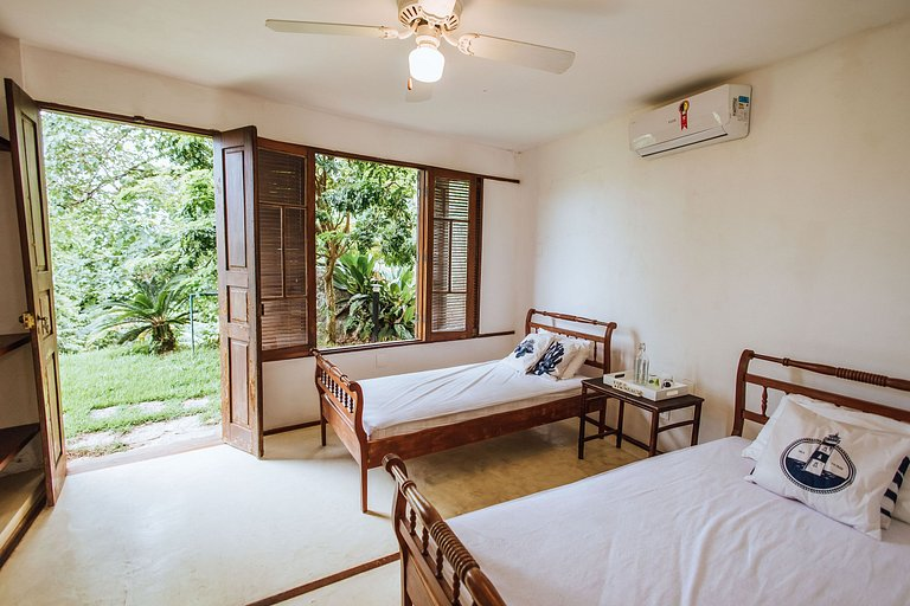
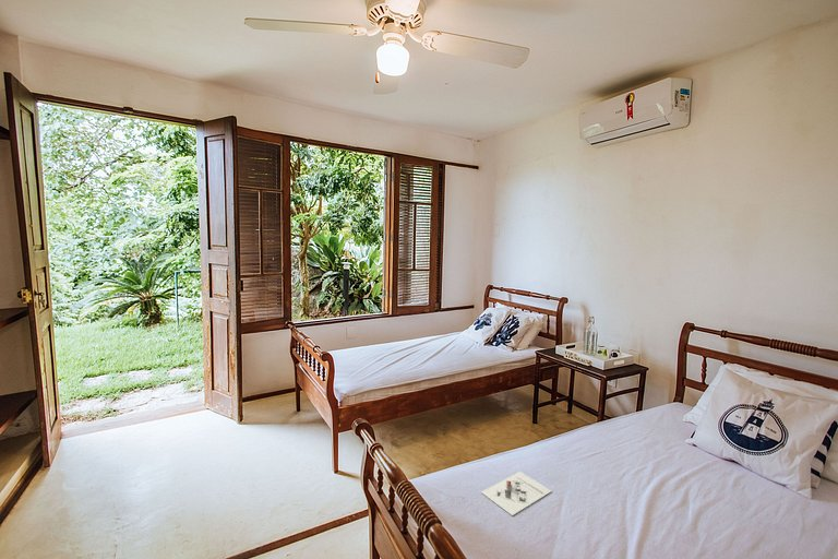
+ architectural model (516, 489)
